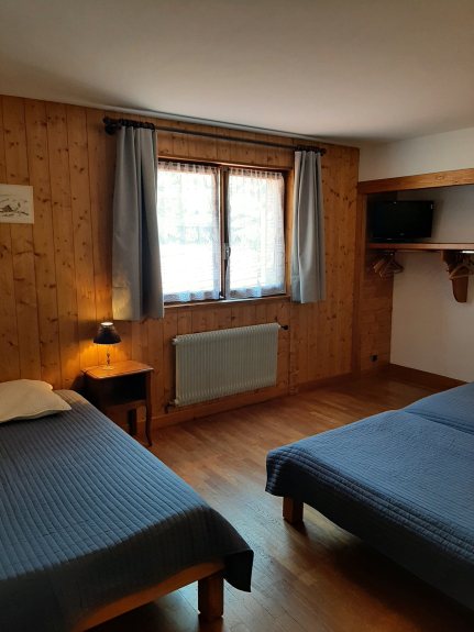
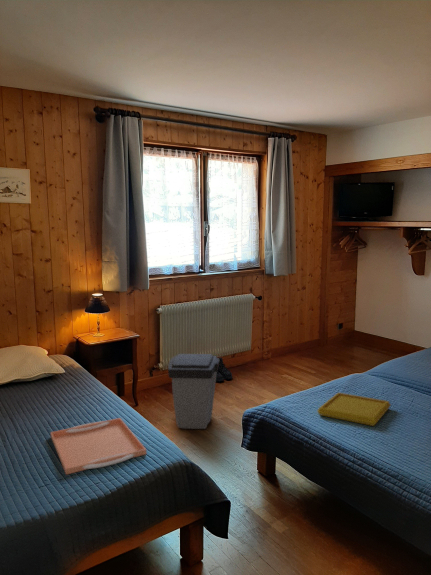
+ serving tray (96, 442)
+ serving tray (354, 407)
+ trash can (195, 389)
+ boots (218, 368)
